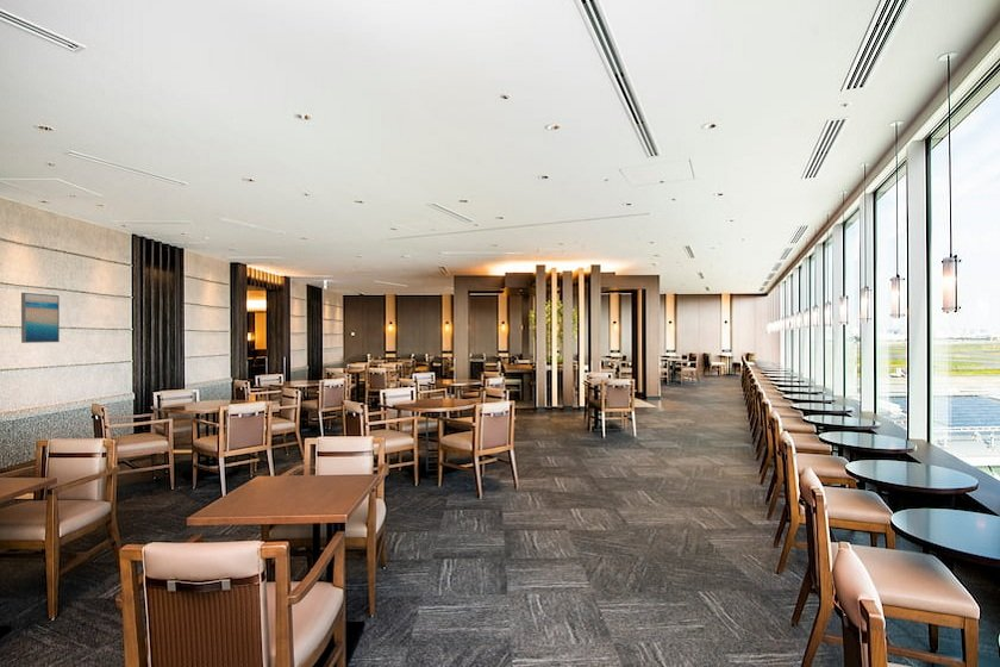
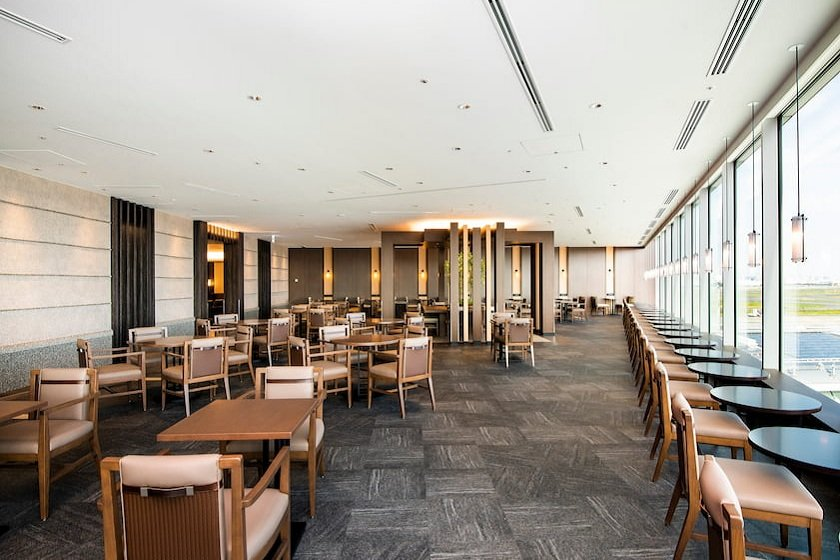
- wall art (40, 318)
